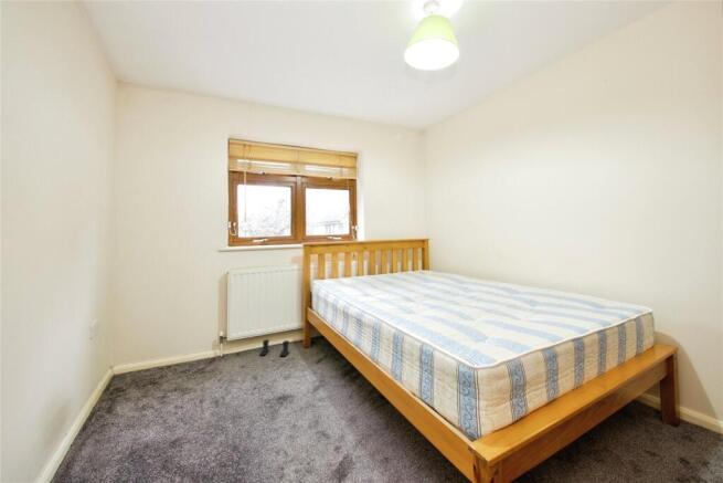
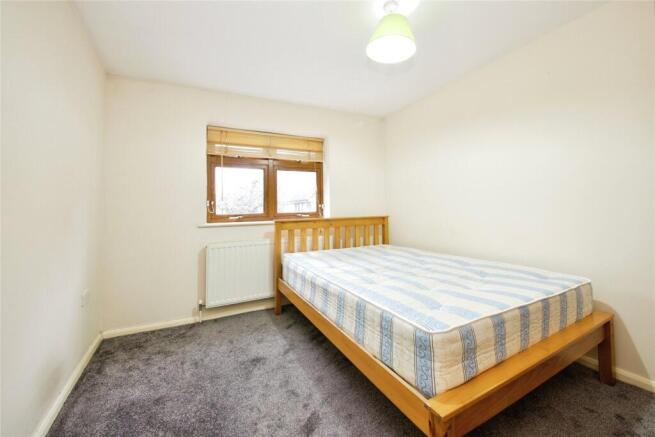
- boots (268, 349)
